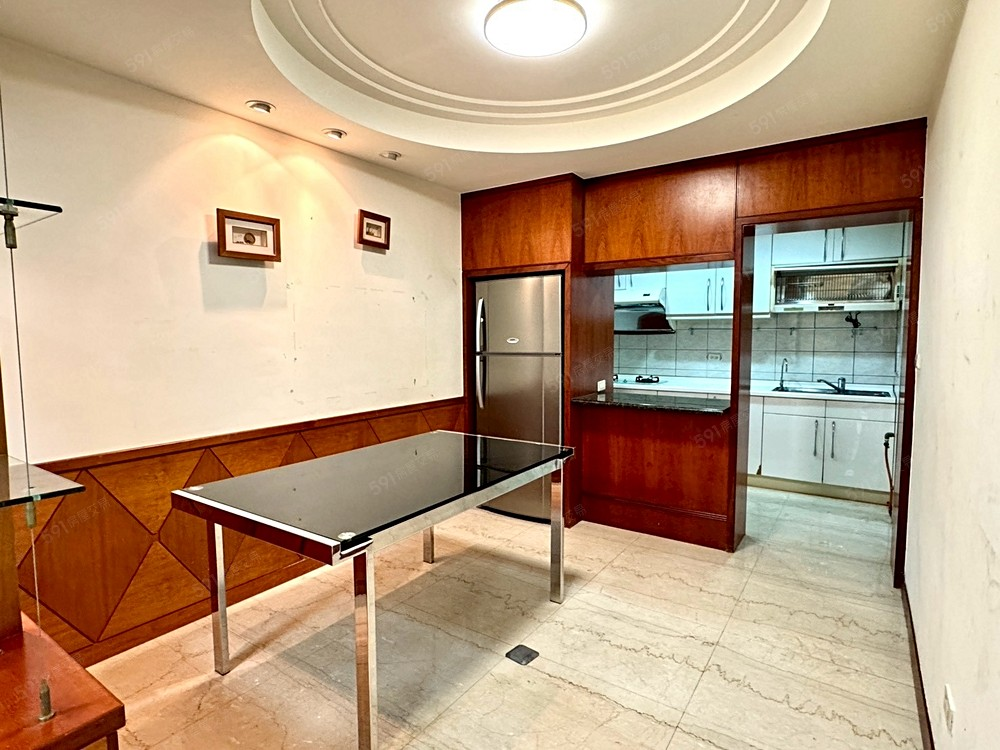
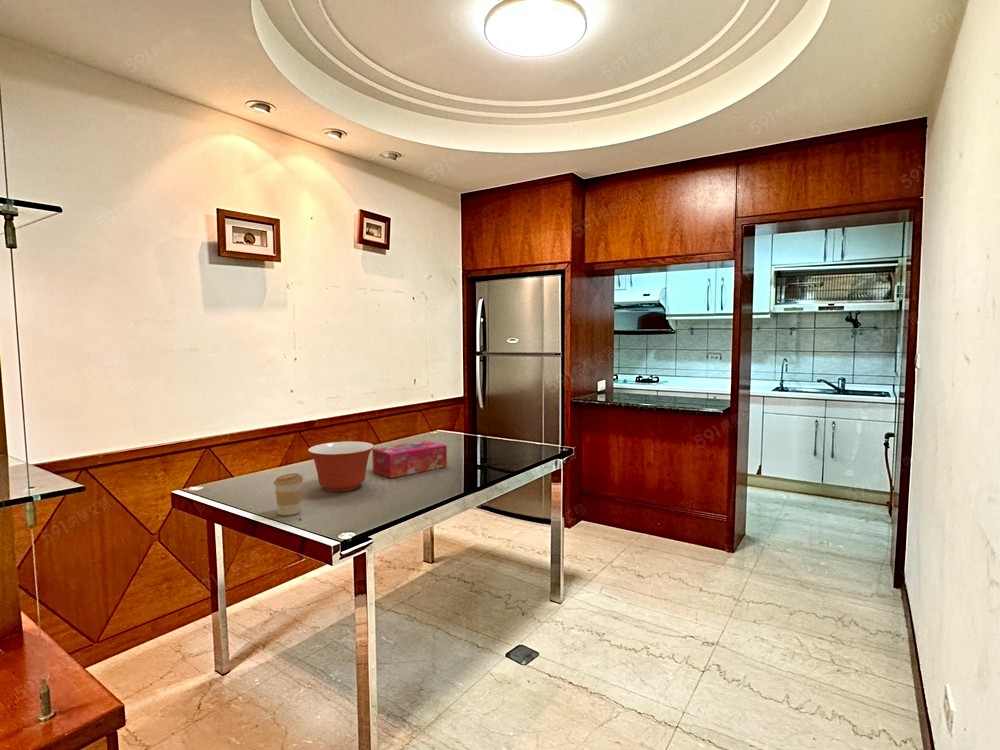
+ tissue box (410, 457)
+ coffee cup (288, 493)
+ mixing bowl (341, 467)
